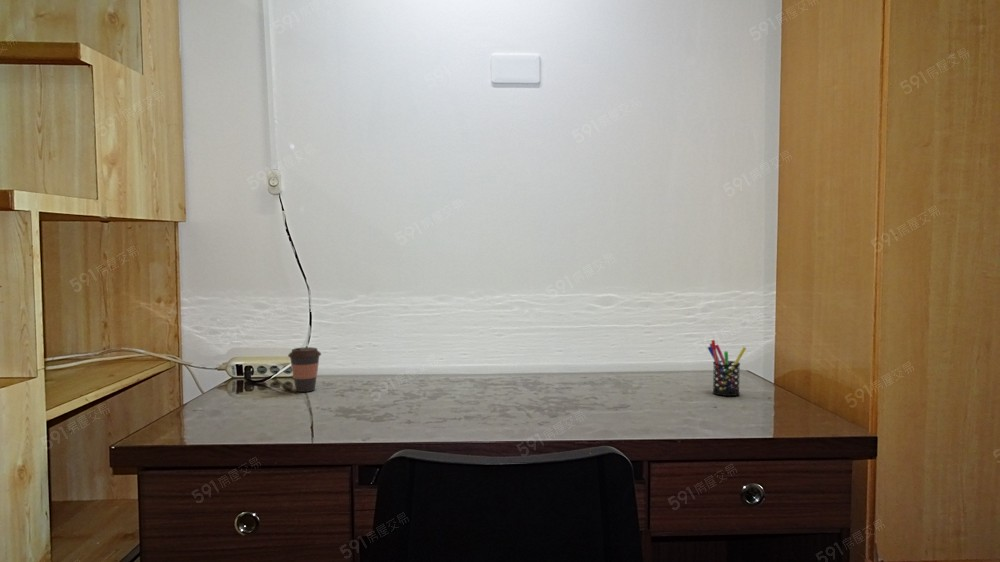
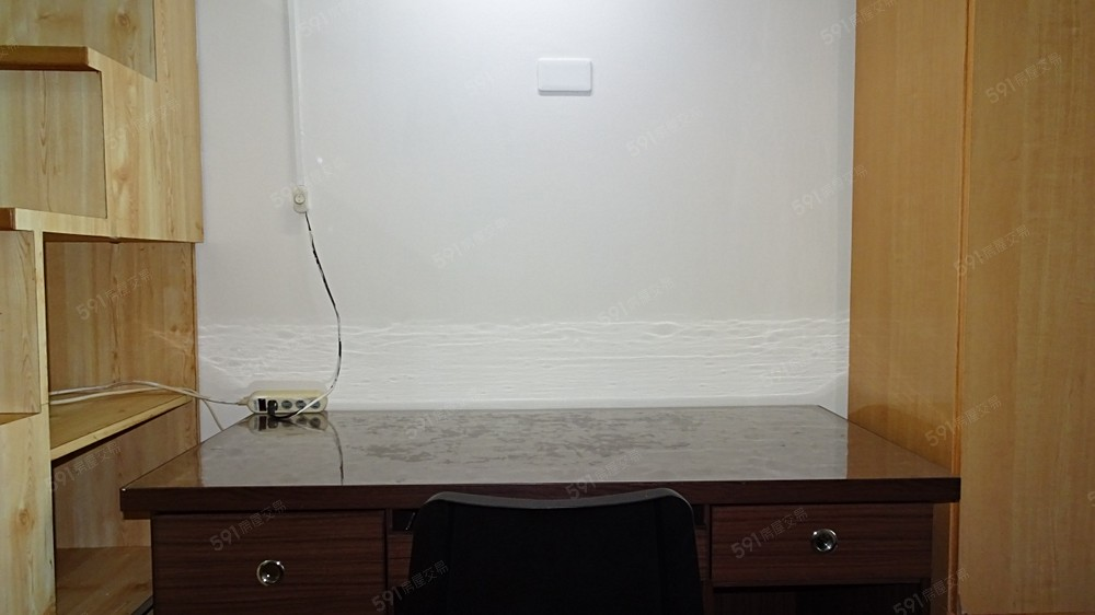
- coffee cup (305, 369)
- pen holder (724, 367)
